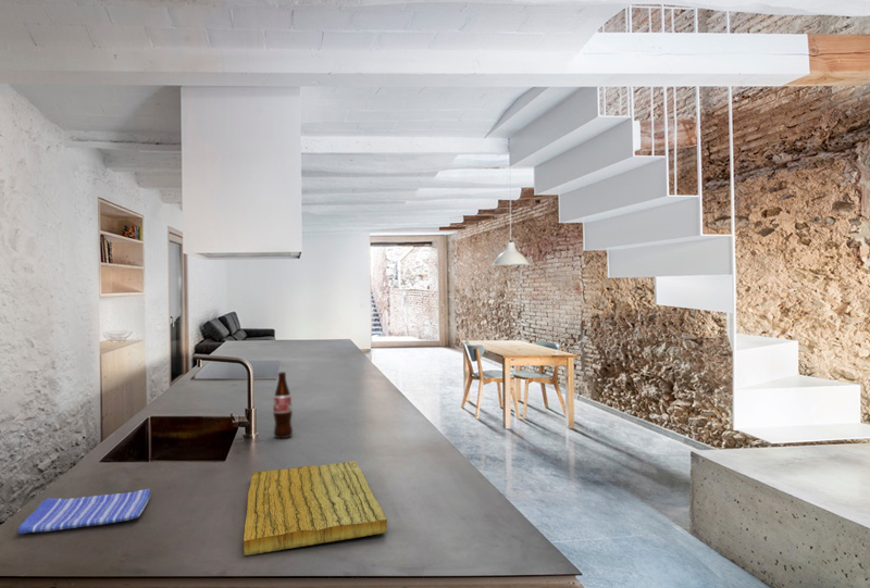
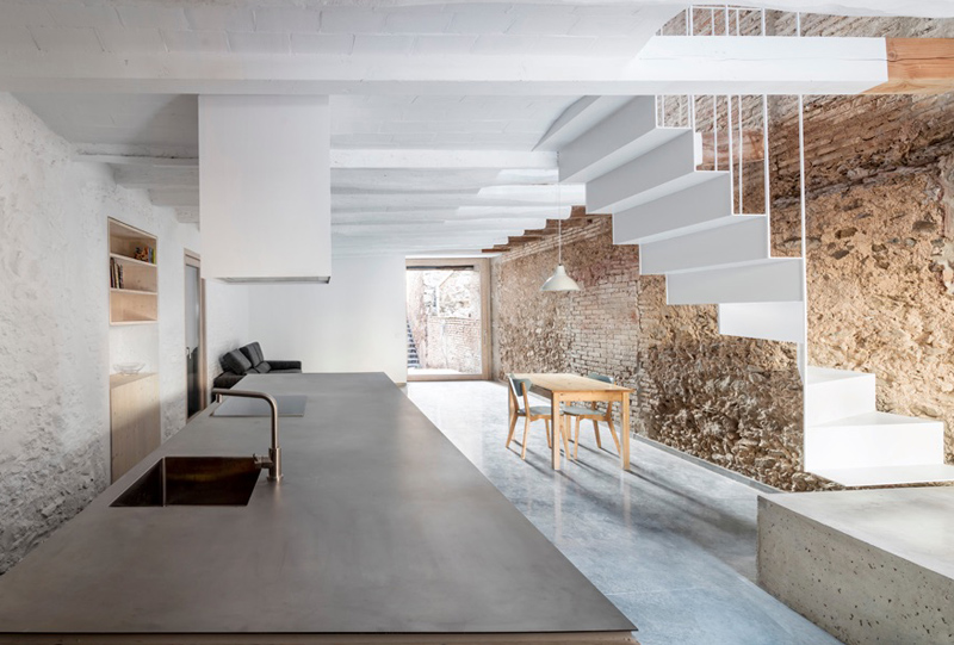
- cutting board (310, 496)
- dish towel (89, 509)
- bottle (282, 404)
